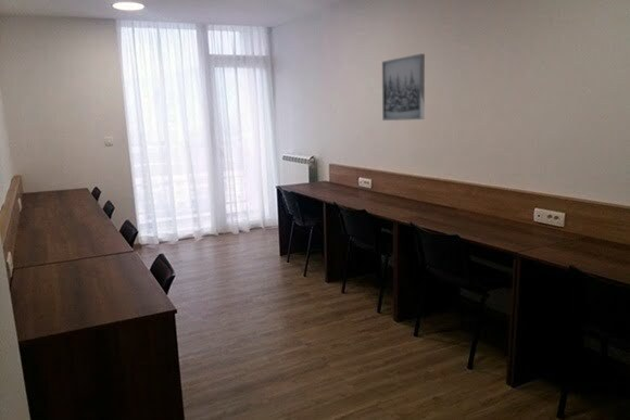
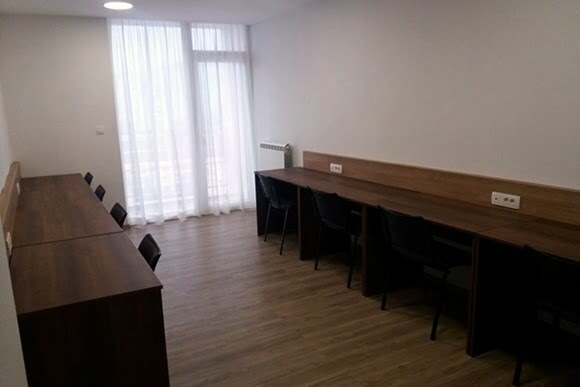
- wall art (402, 89)
